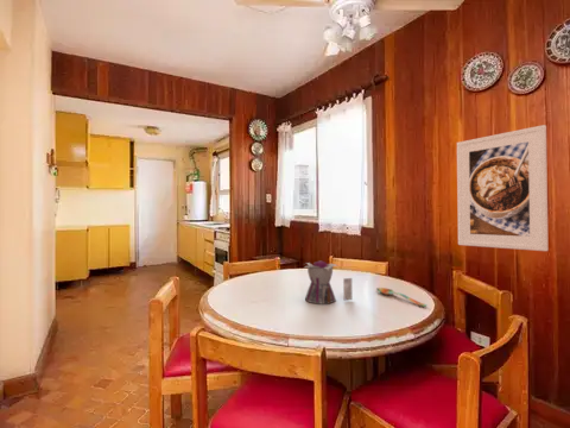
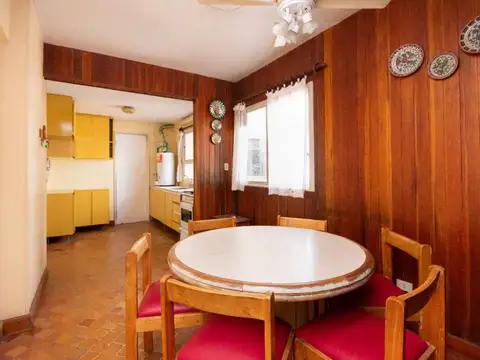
- spoon (400, 295)
- teapot (324, 279)
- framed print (498, 190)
